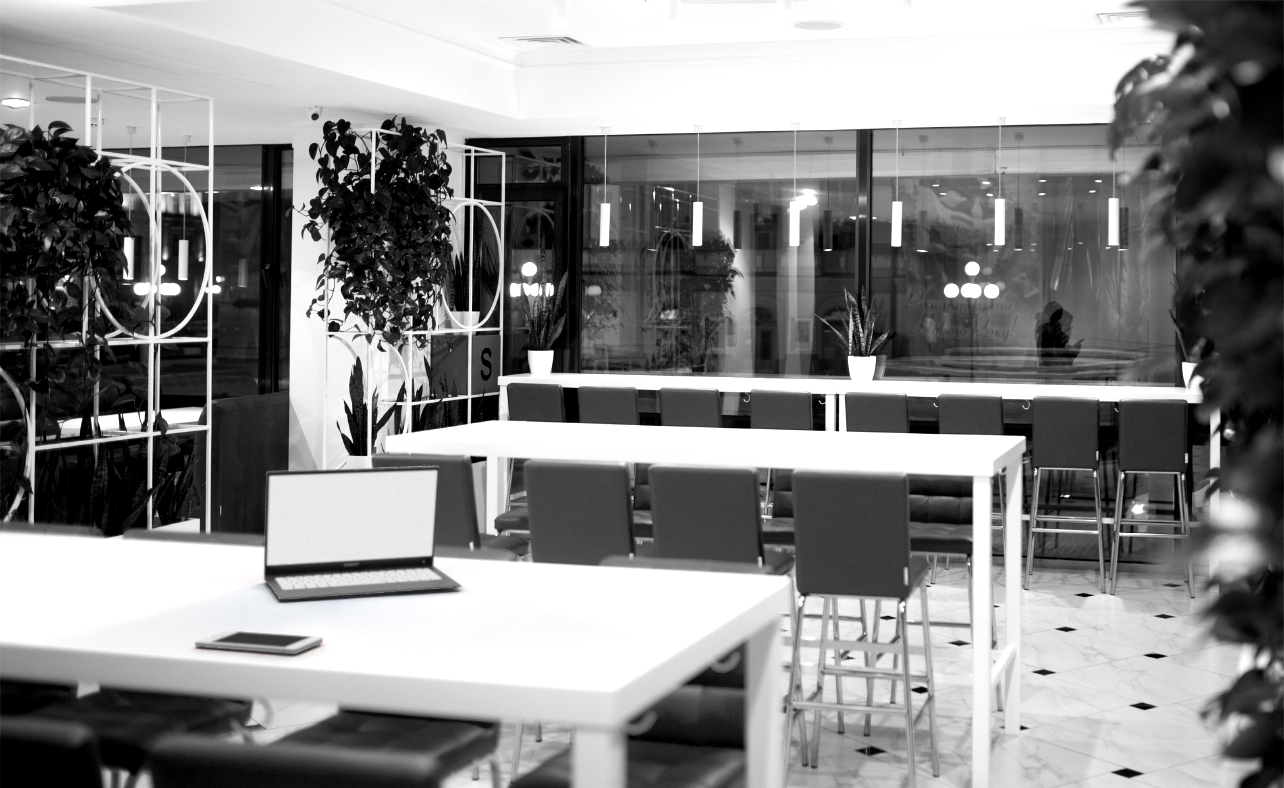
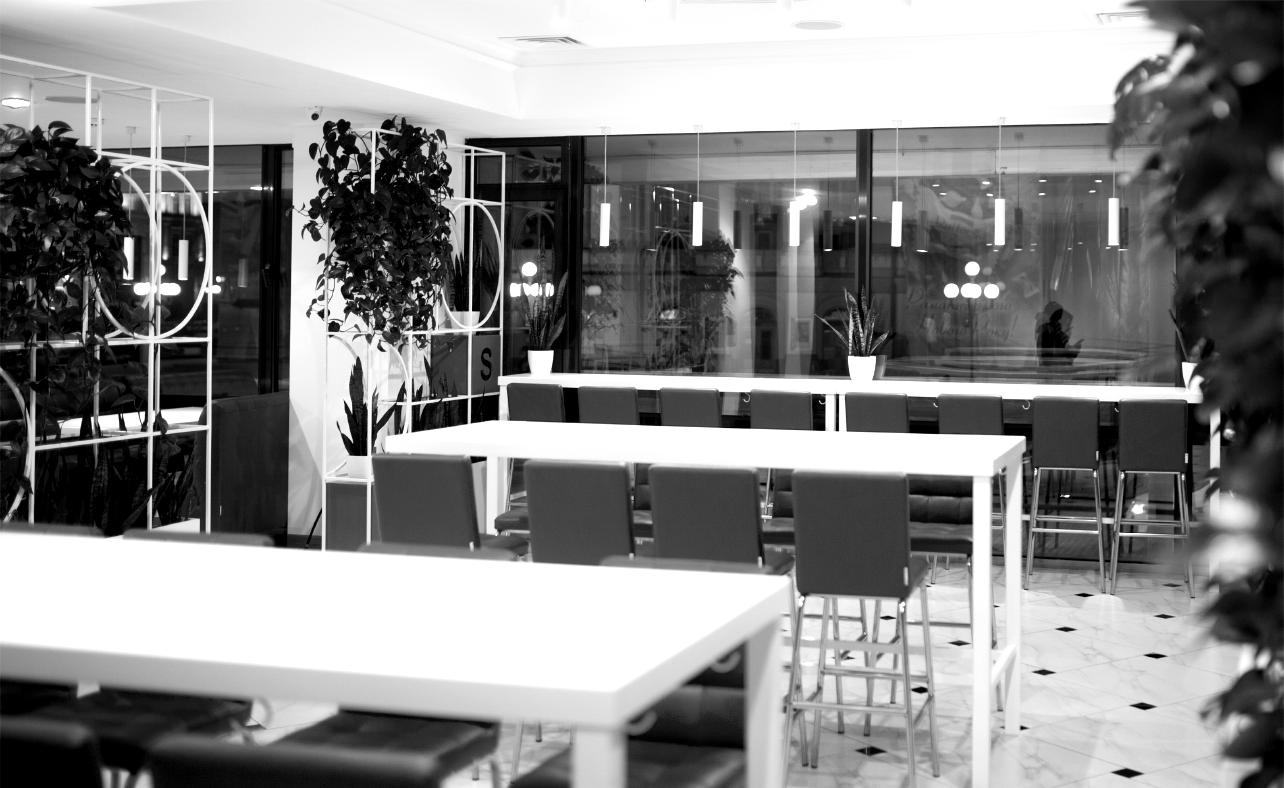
- laptop (361, 528)
- cell phone (259, 642)
